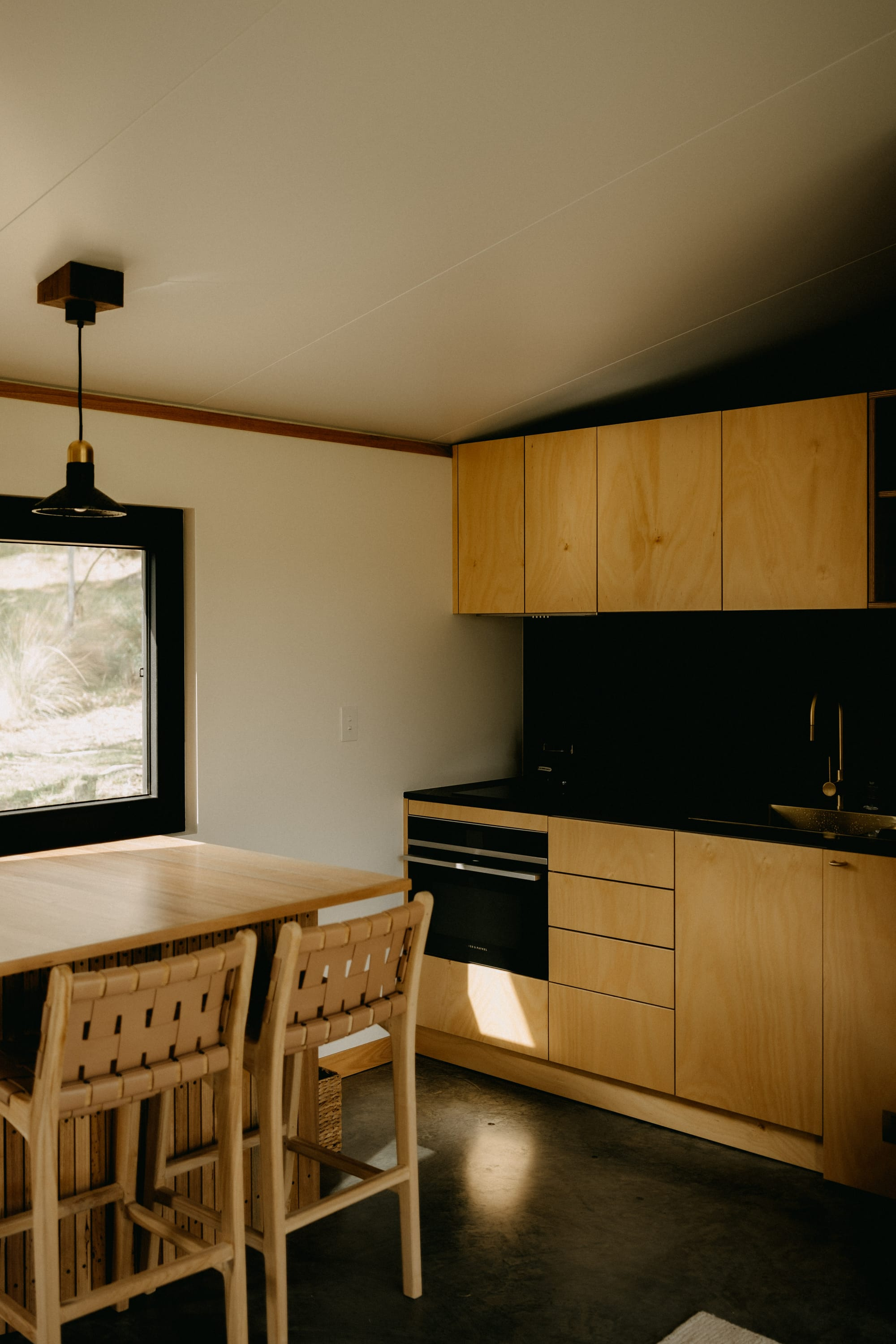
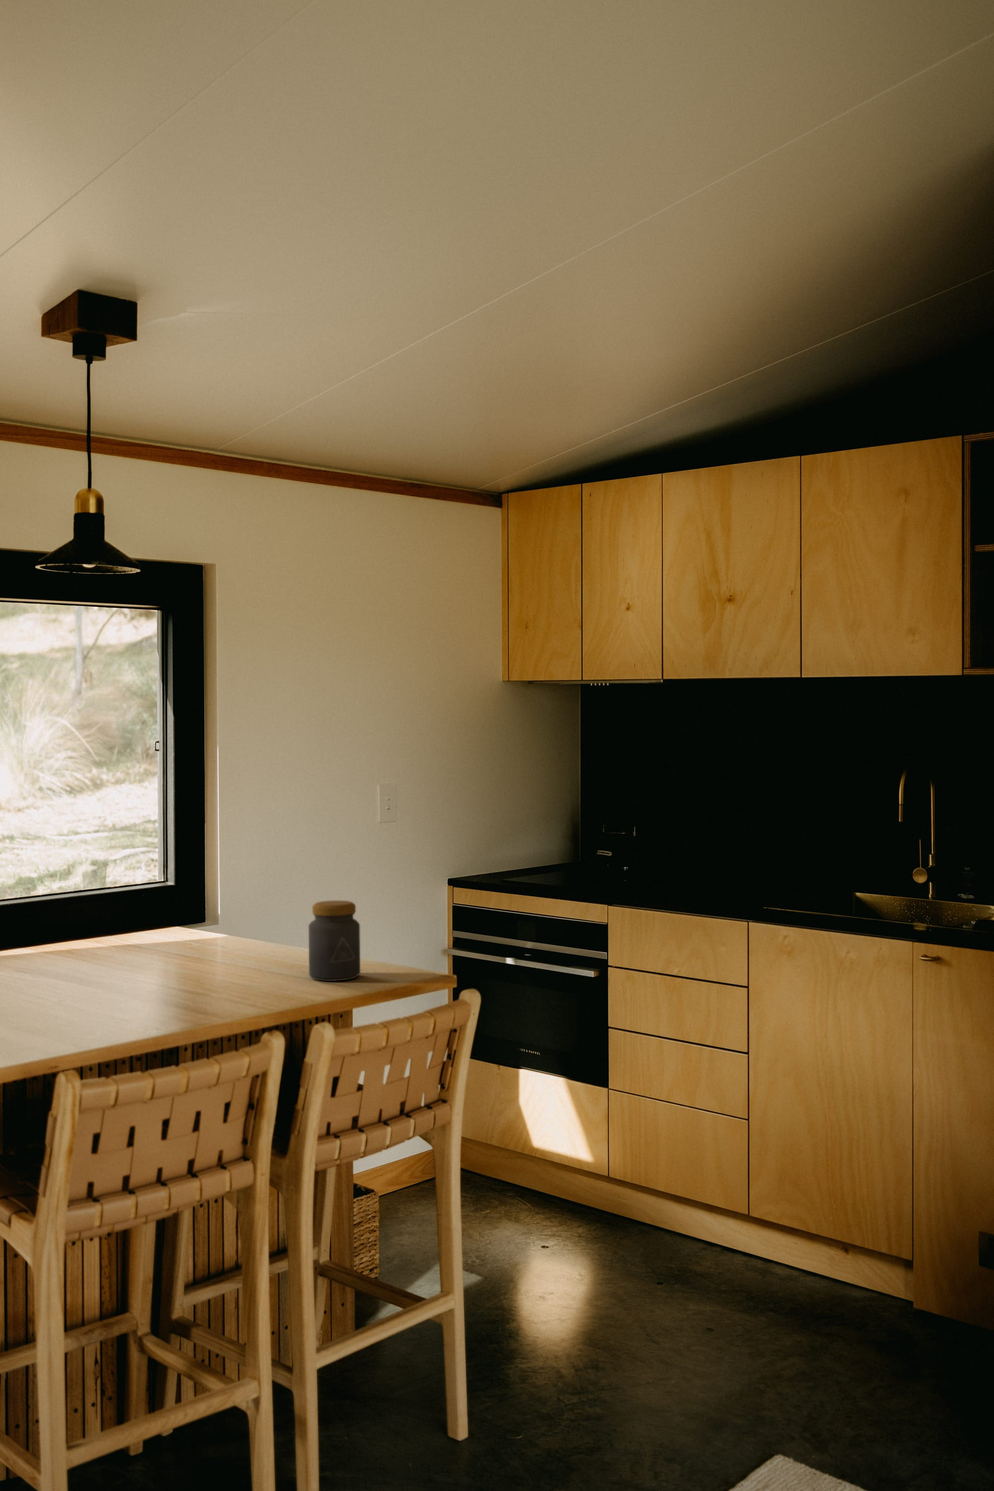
+ jar (334, 940)
